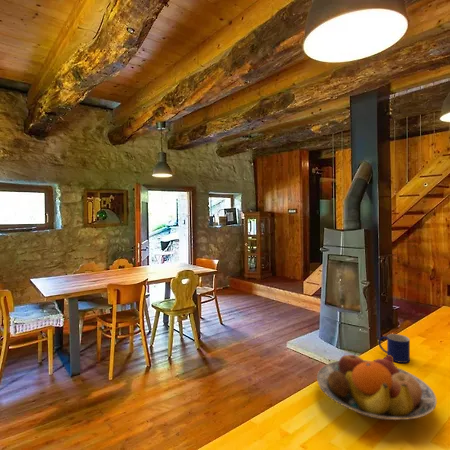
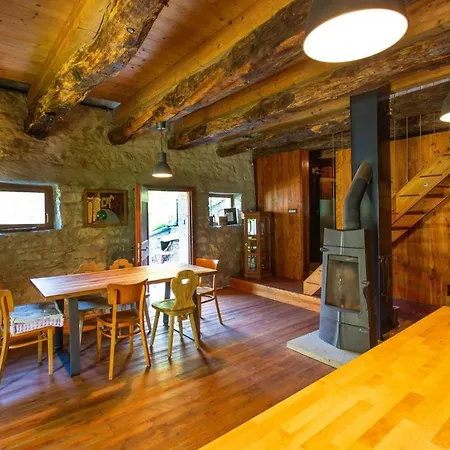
- fruit bowl (372, 379)
- mug (393, 346)
